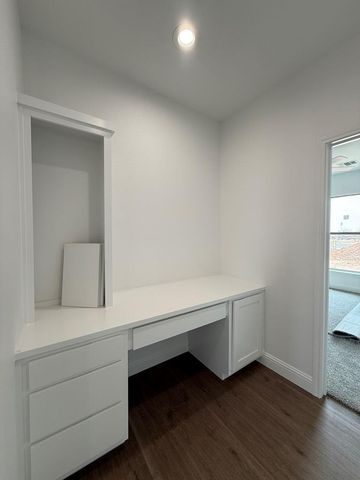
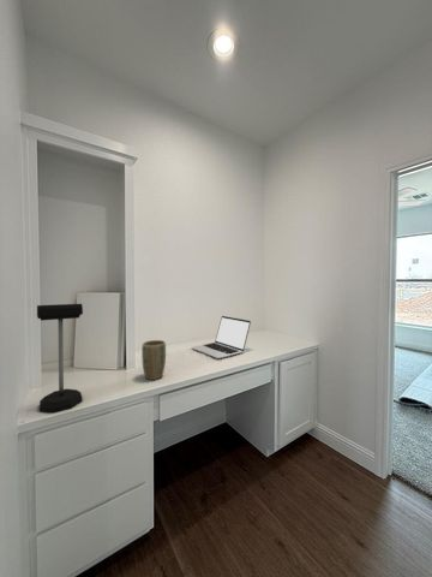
+ plant pot (154, 359)
+ mailbox (61, 353)
+ laptop (220, 334)
